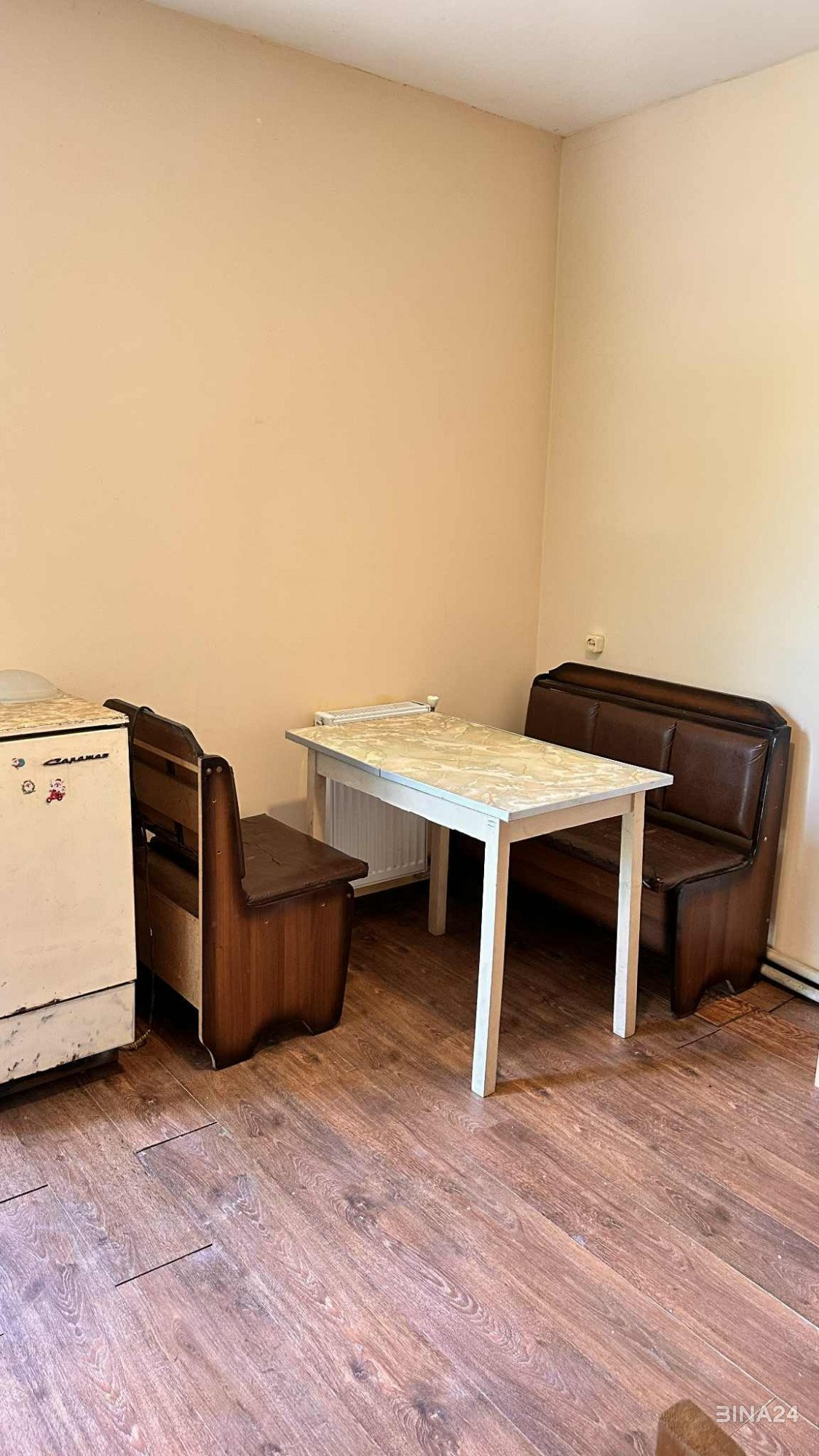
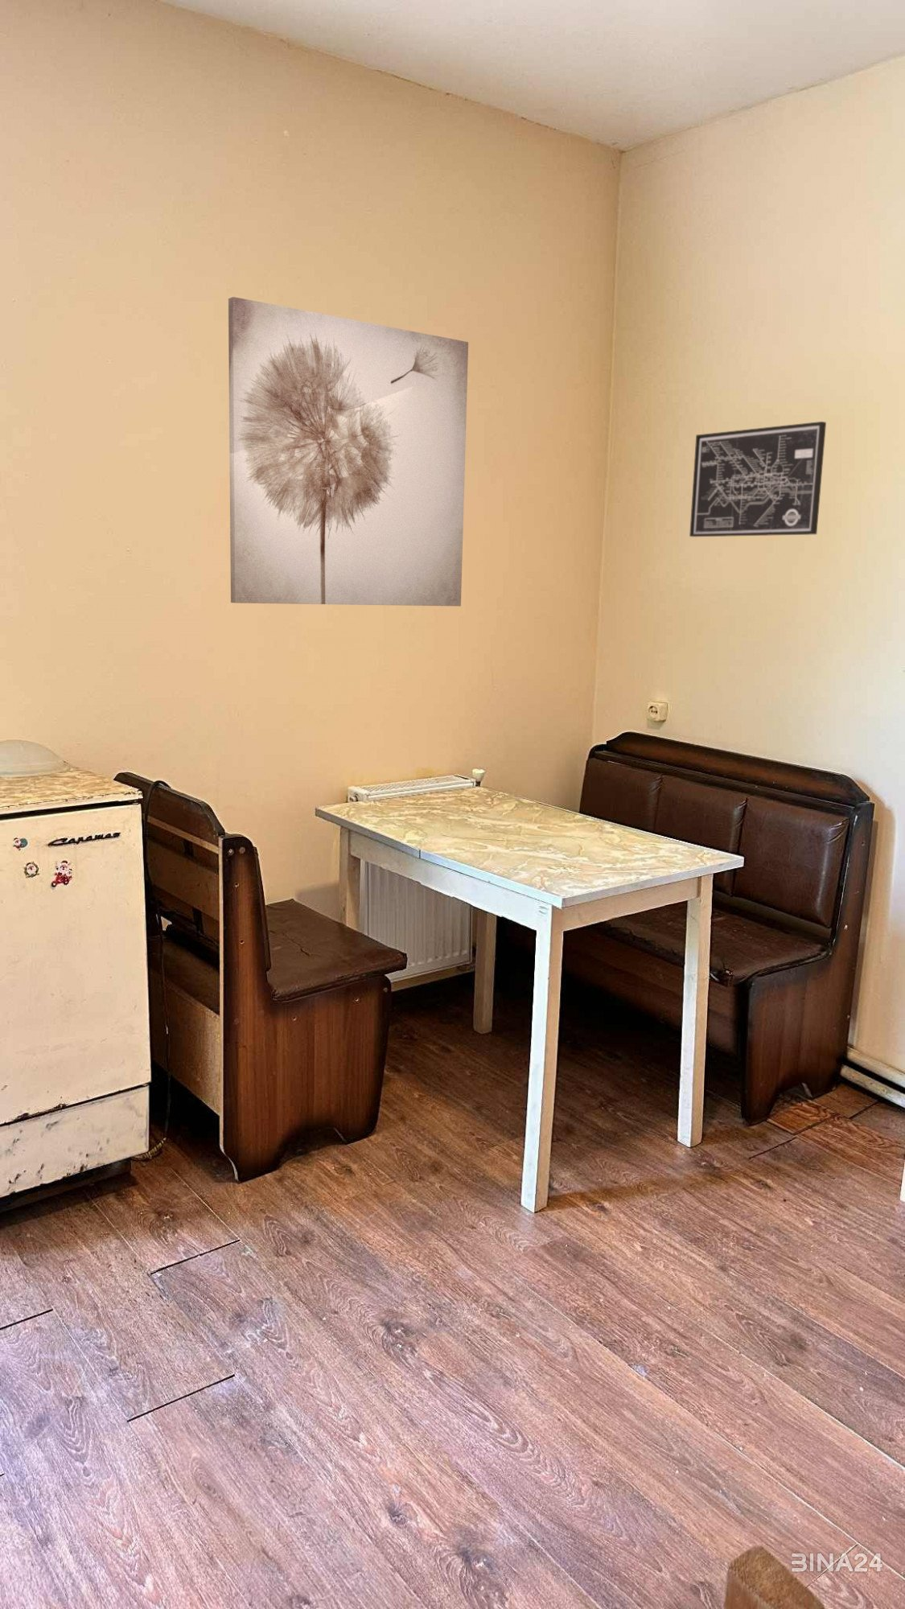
+ wall art (754, 482)
+ wall art (355, 466)
